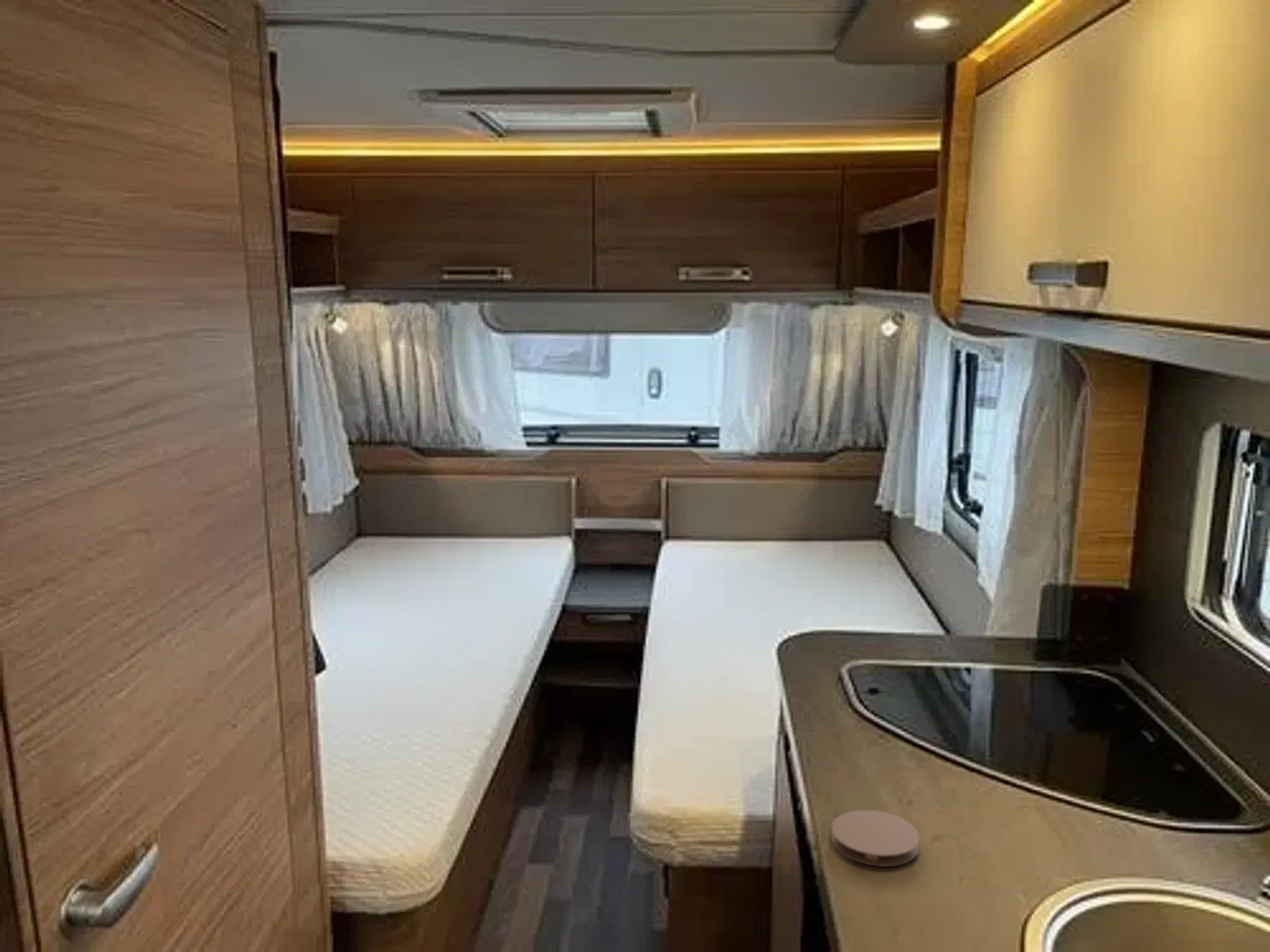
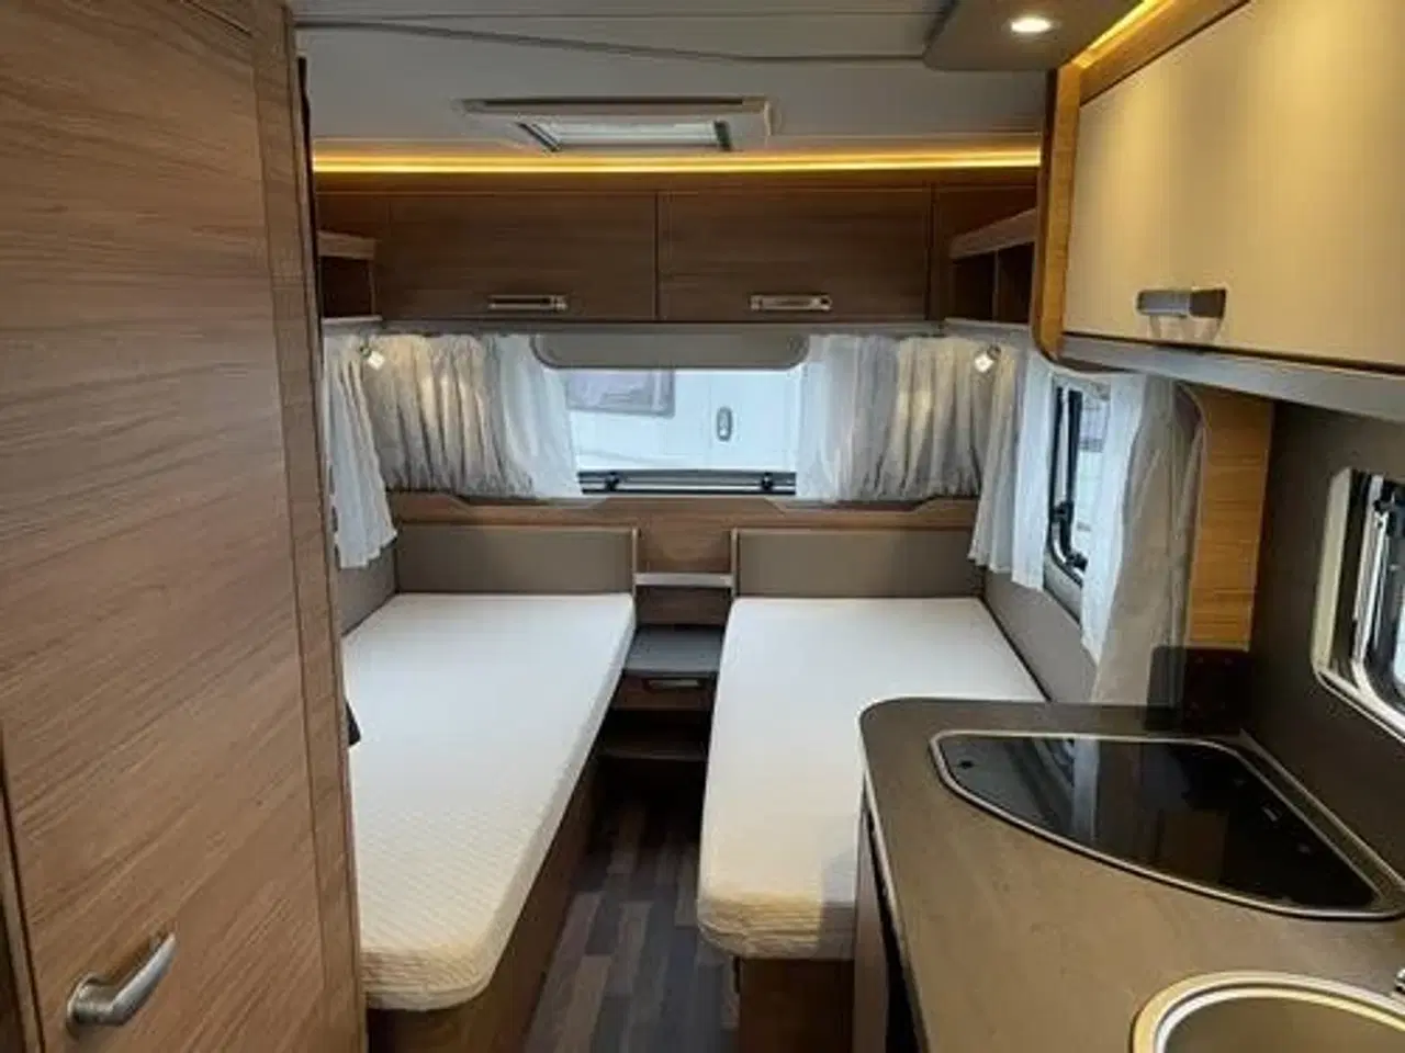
- coaster (874, 837)
